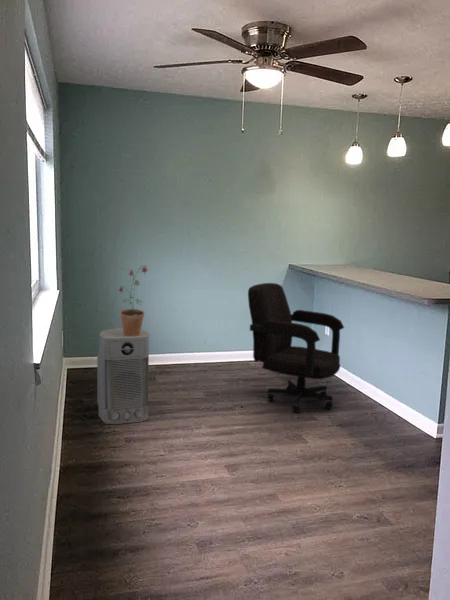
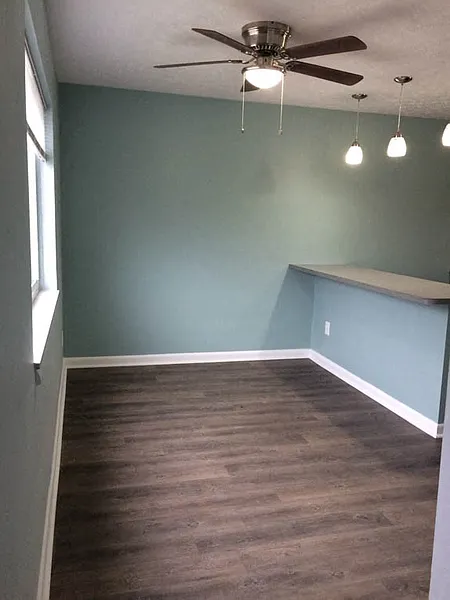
- potted plant (130, 299)
- air purifier (123, 373)
- office chair (295, 346)
